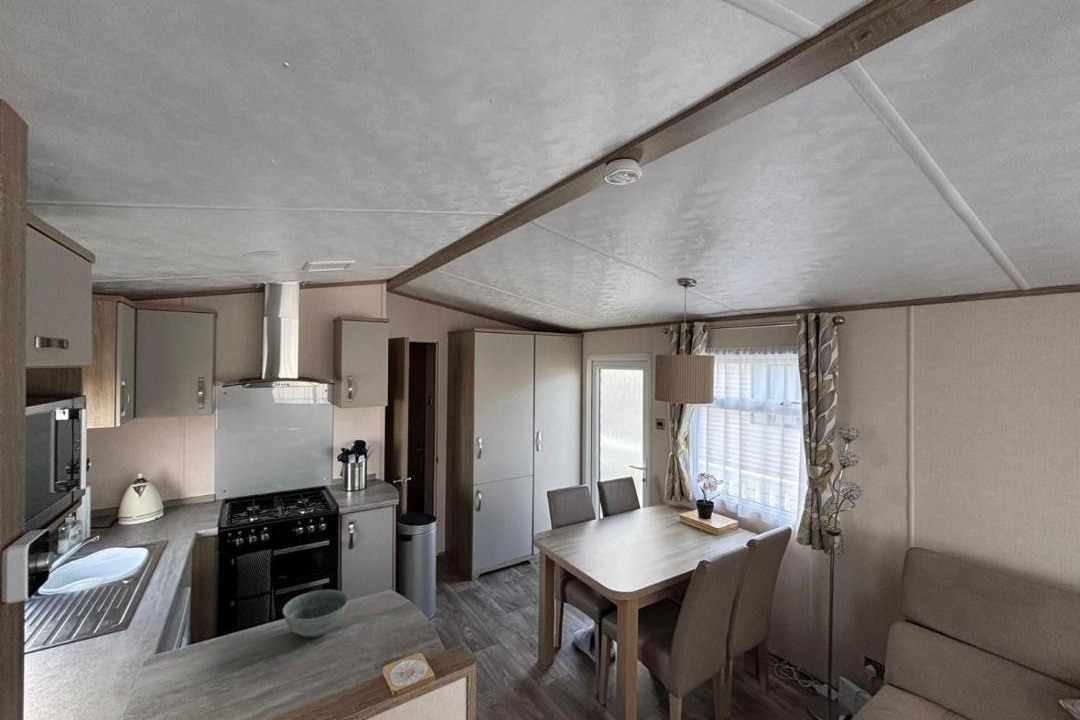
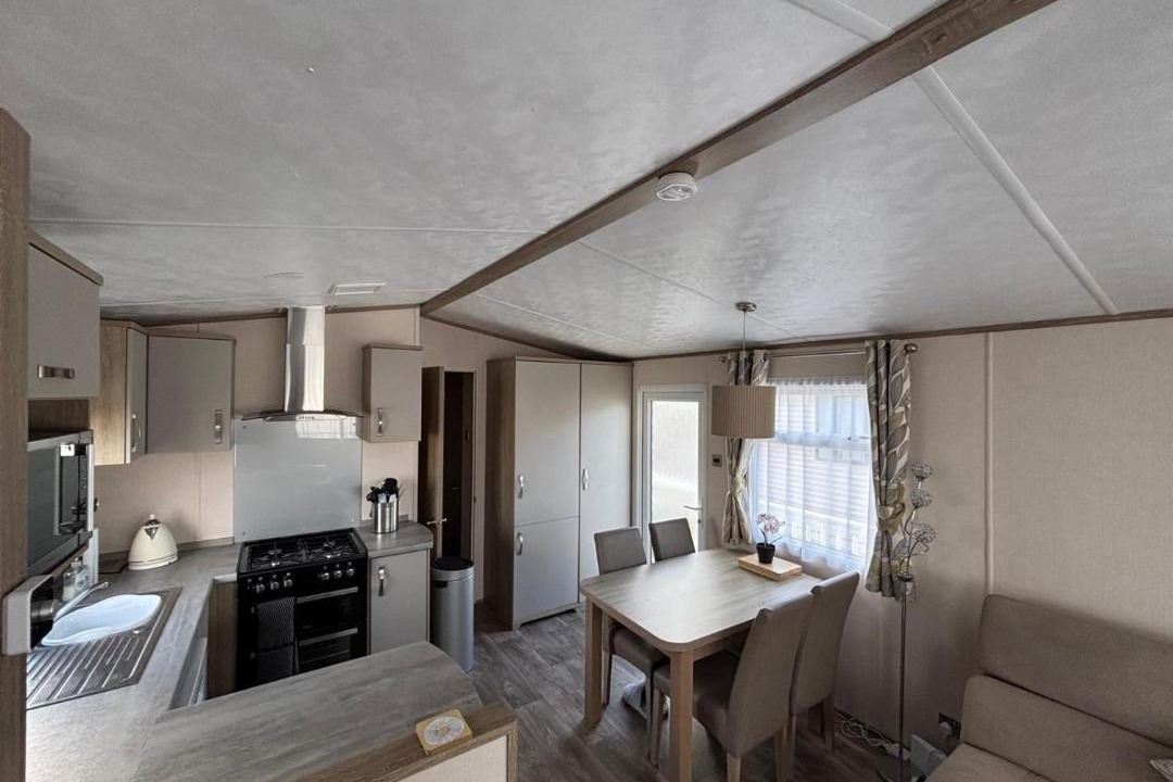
- bowl (316, 616)
